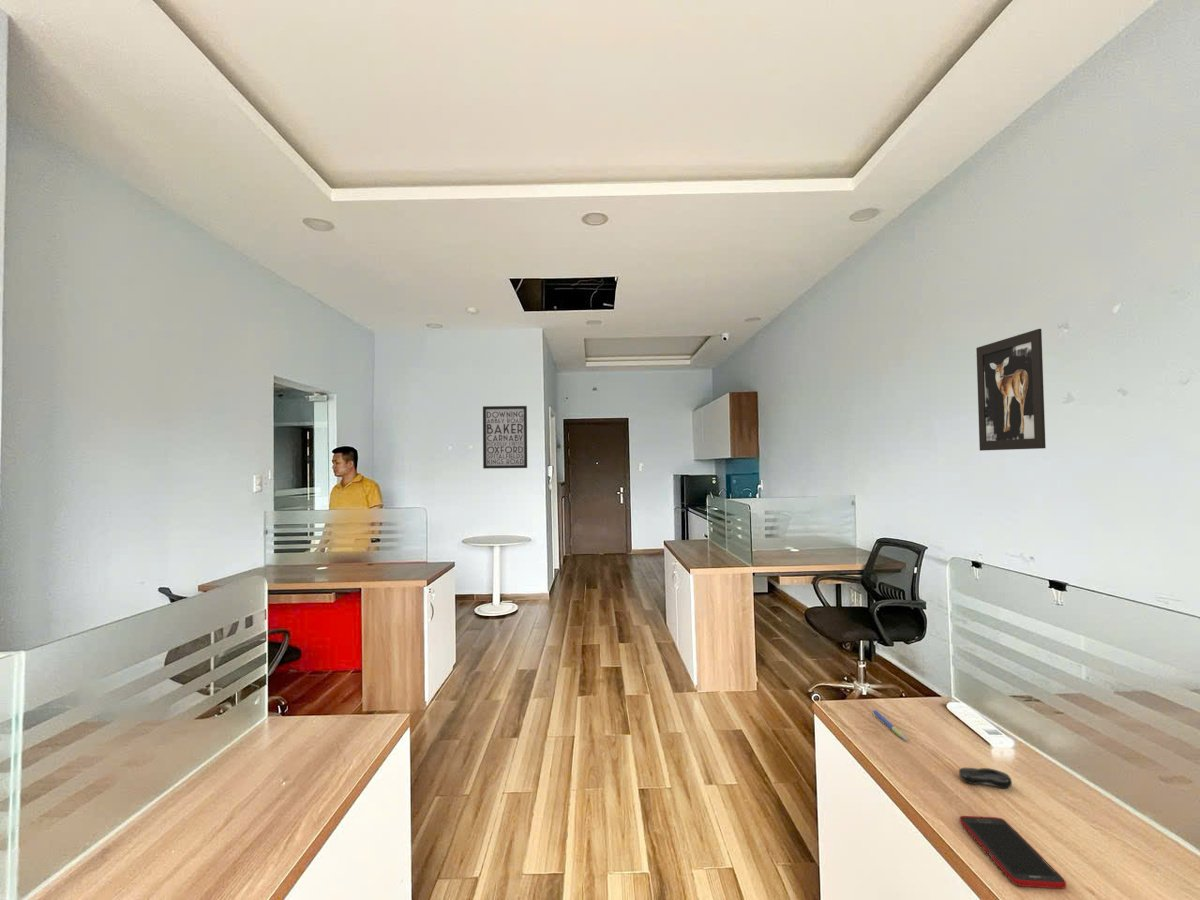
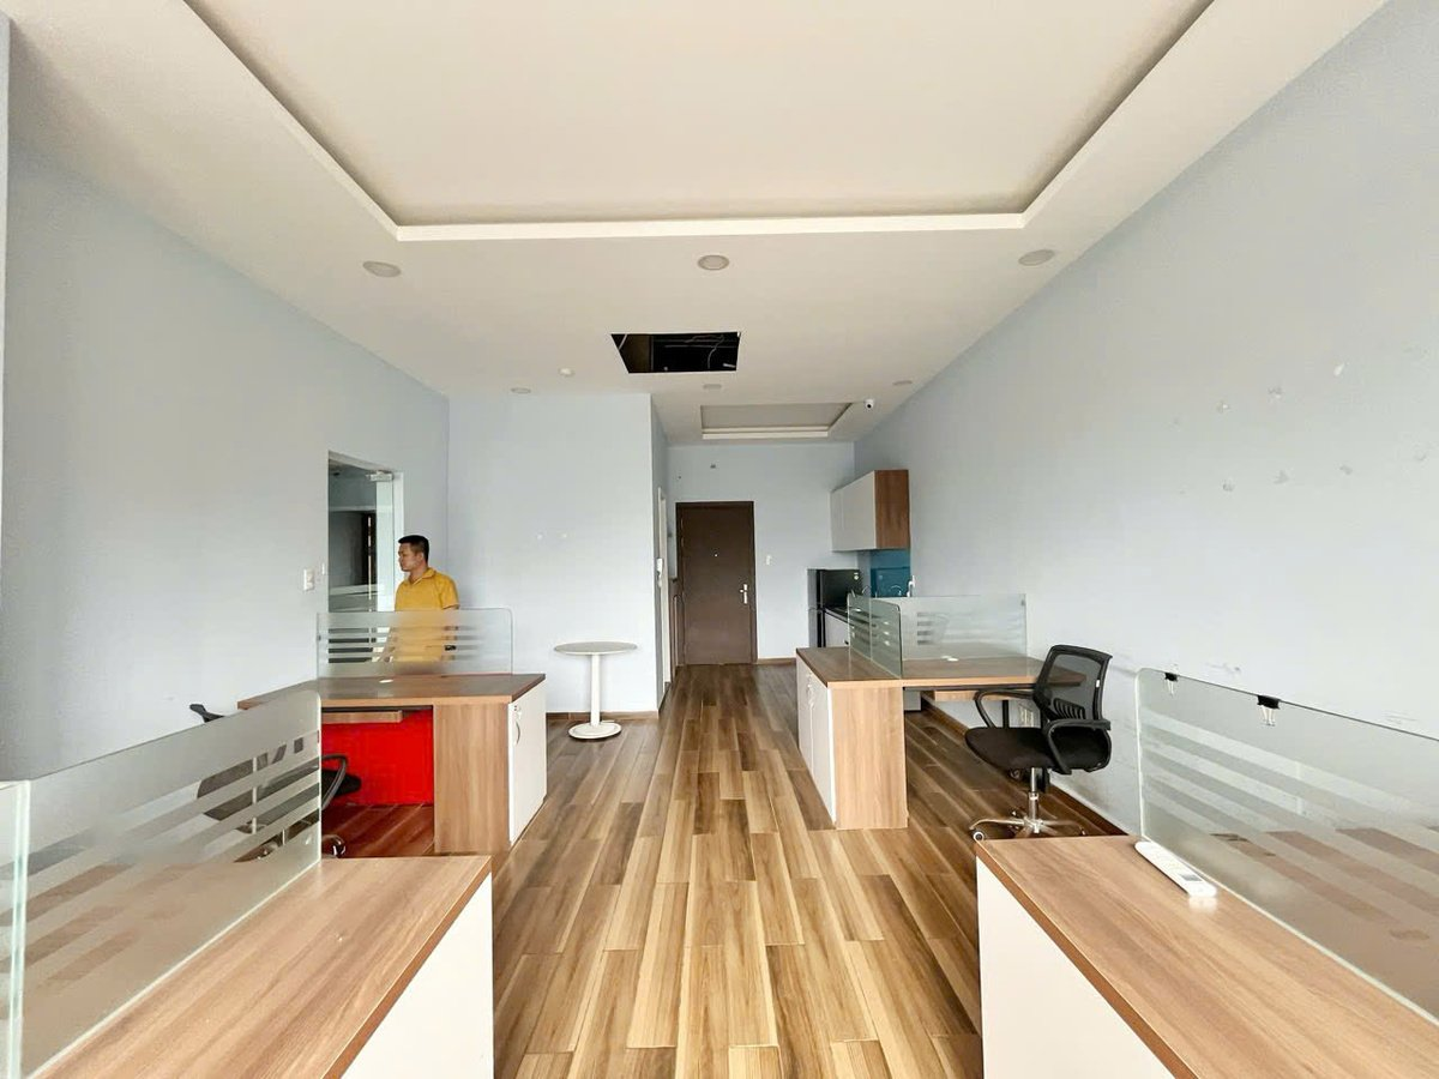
- wall art (1008, 394)
- computer mouse (997, 775)
- cell phone (1008, 849)
- pen (889, 724)
- wall art (505, 437)
